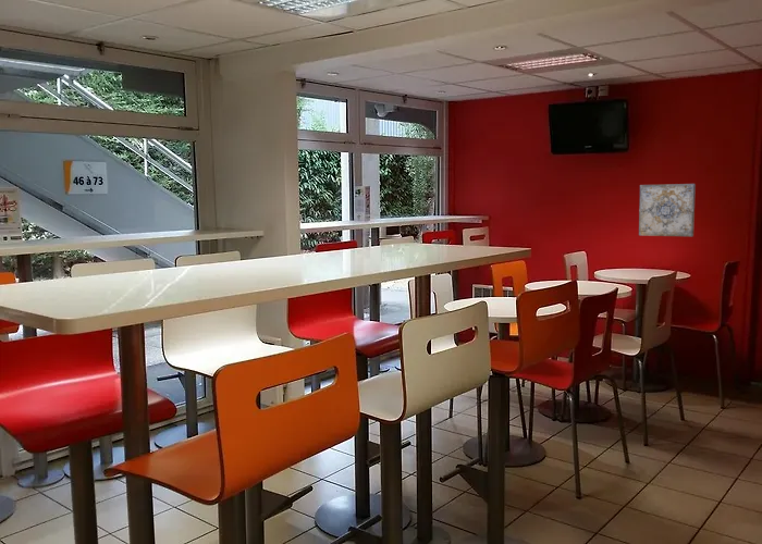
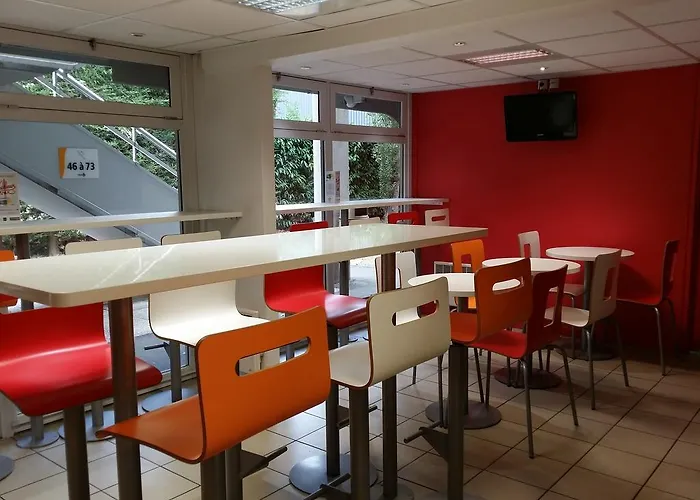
- wall art (666, 210)
